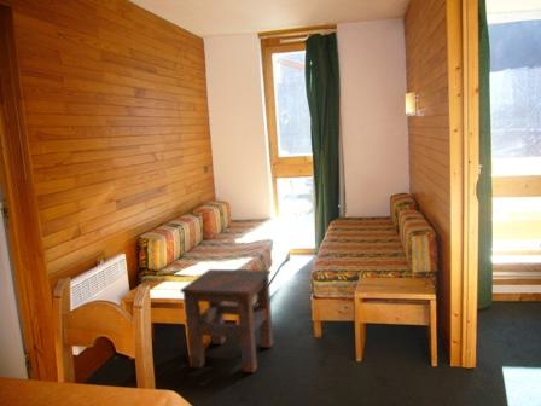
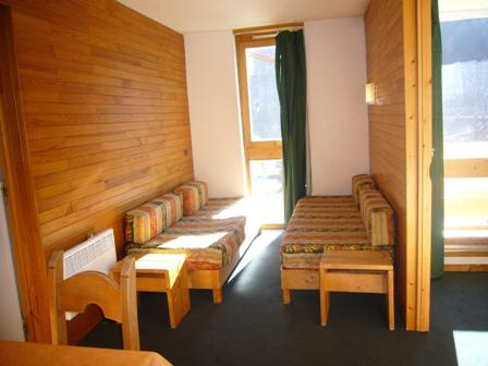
- side table (229, 314)
